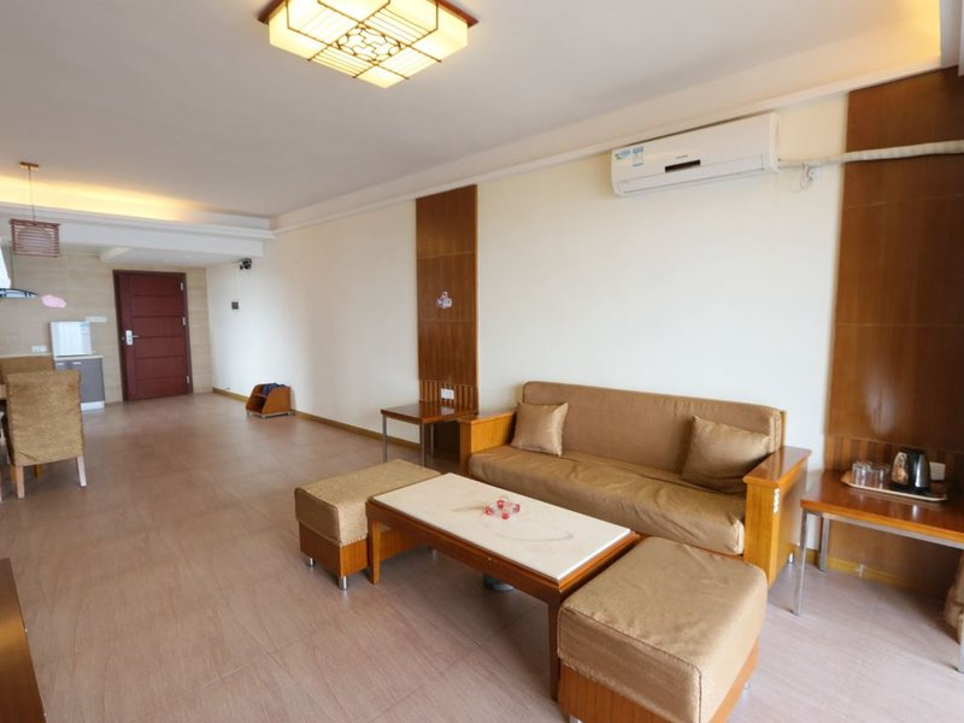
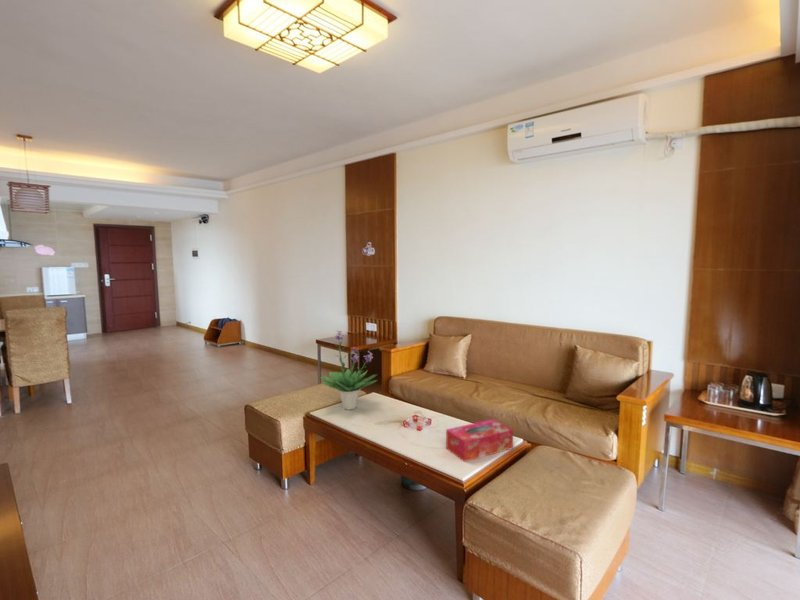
+ tissue box (479, 439)
+ potted plant (348, 369)
